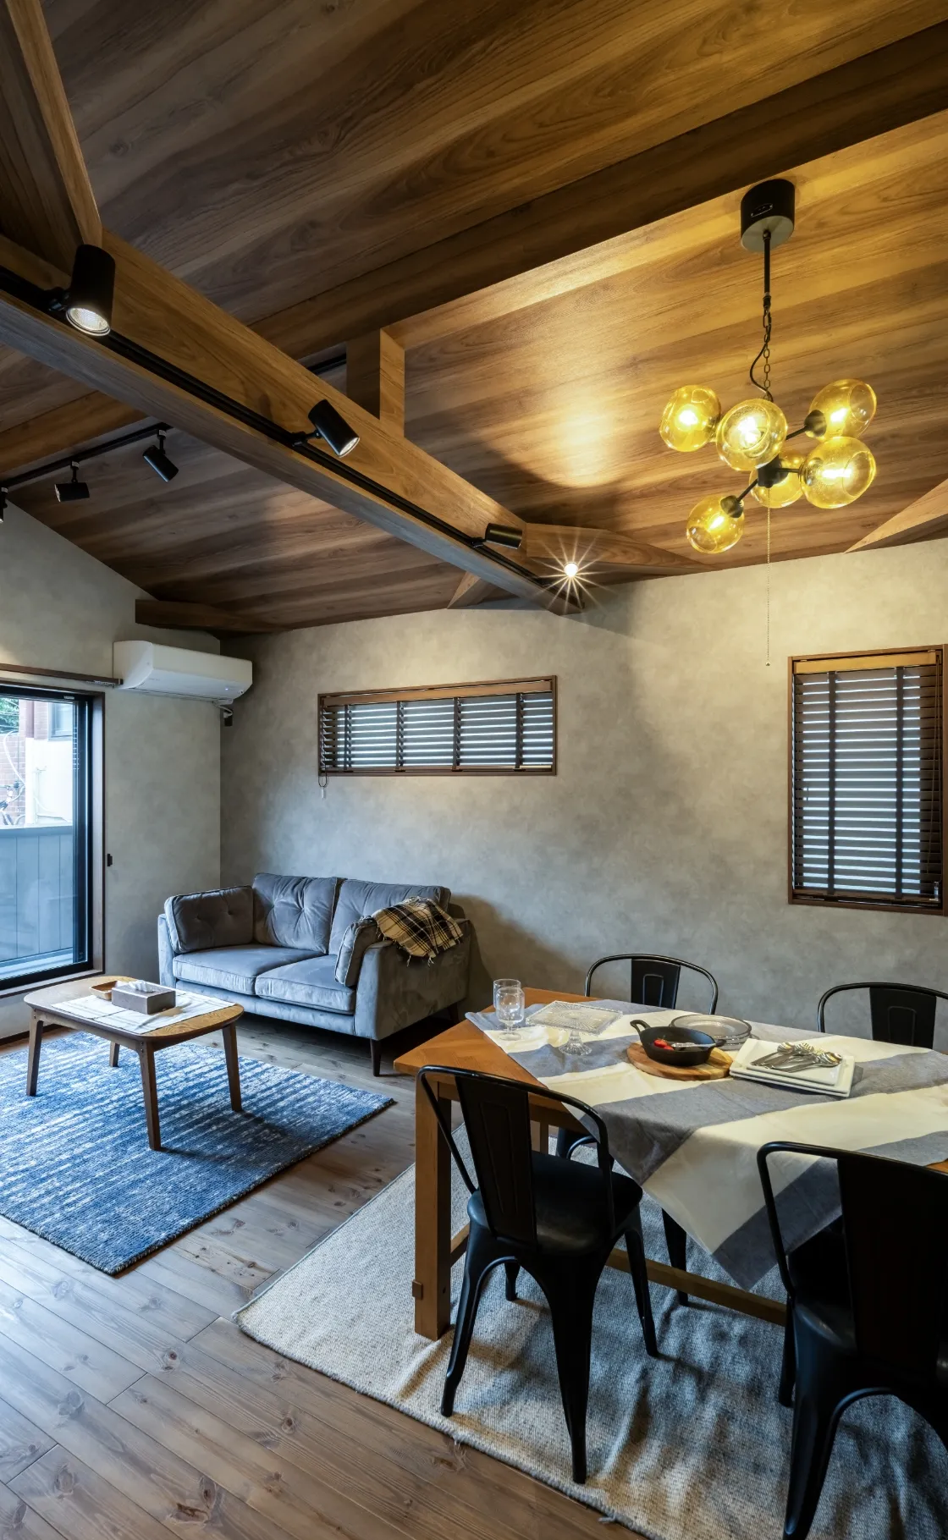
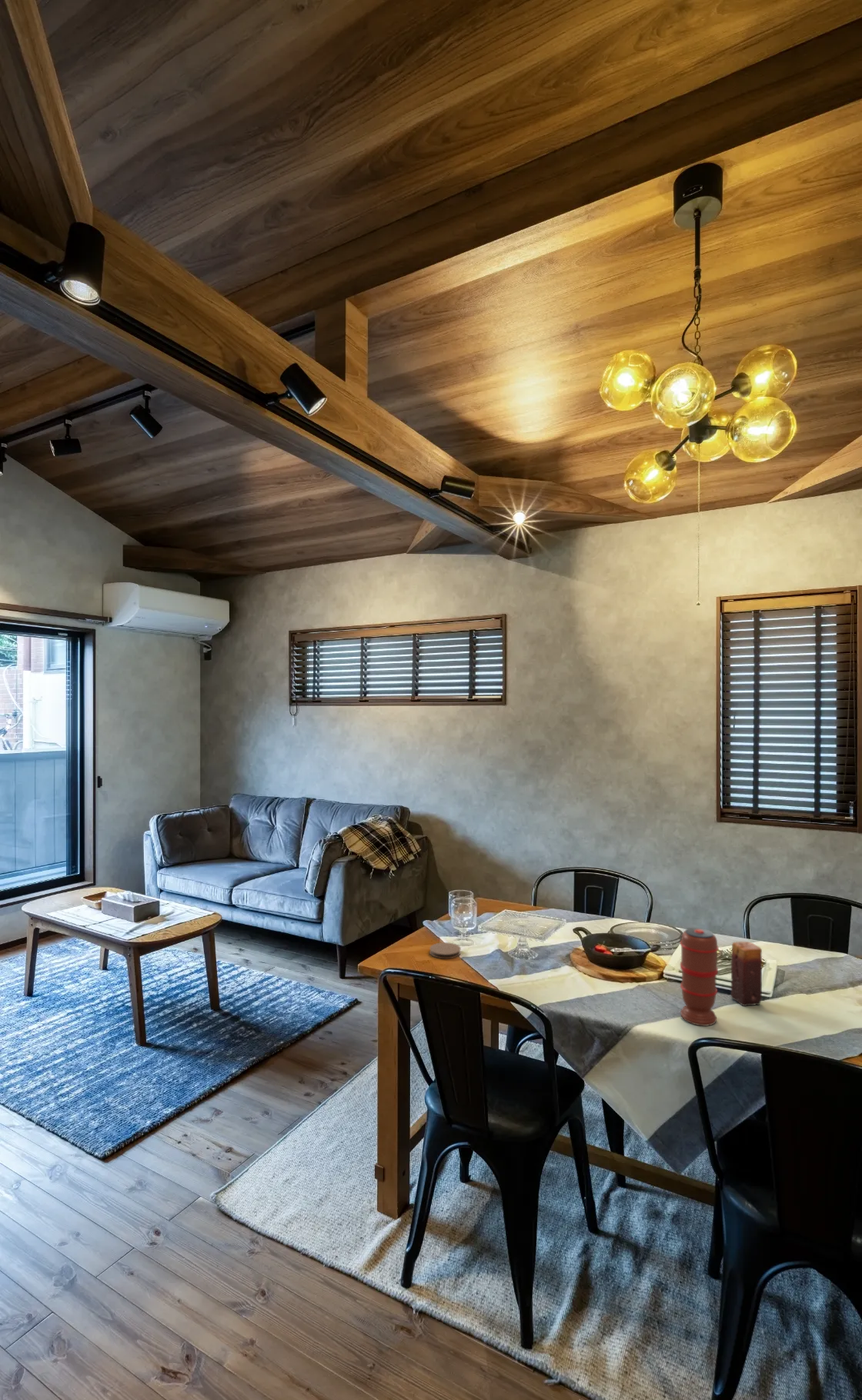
+ candle (746, 972)
+ coaster (445, 950)
+ spice grinder (699, 974)
